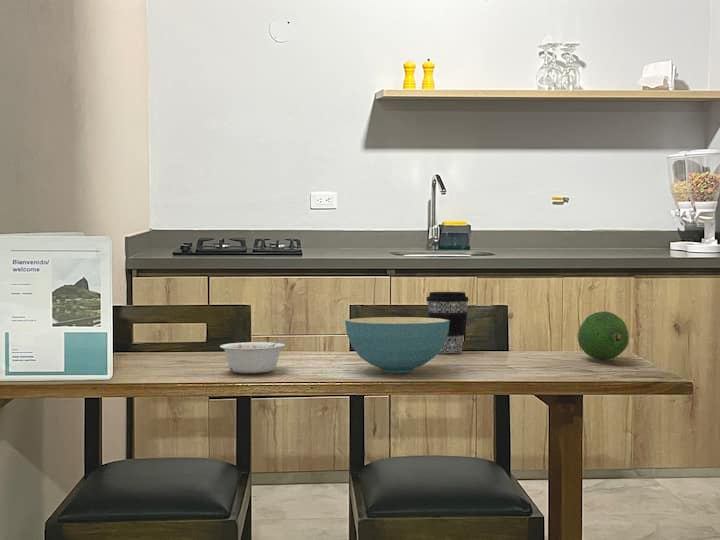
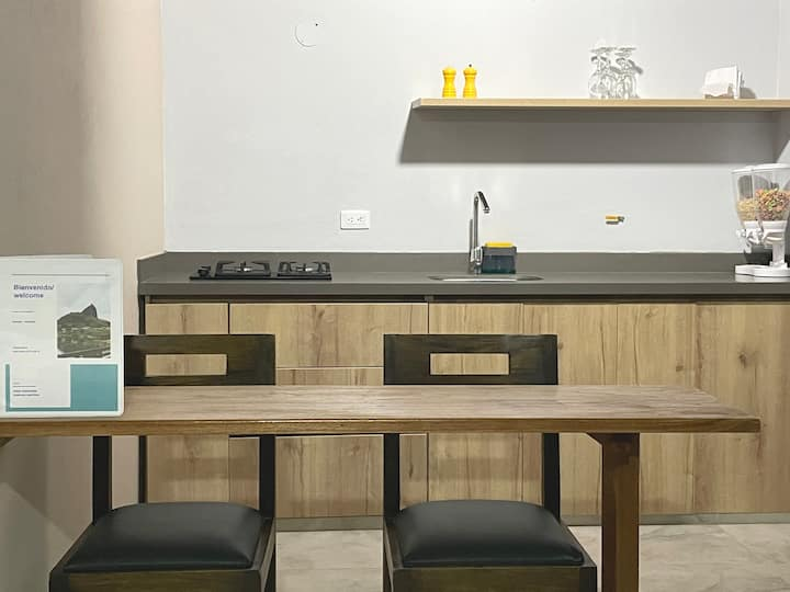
- fruit (604, 336)
- cereal bowl (397, 345)
- legume (253, 354)
- coffee cup (449, 323)
